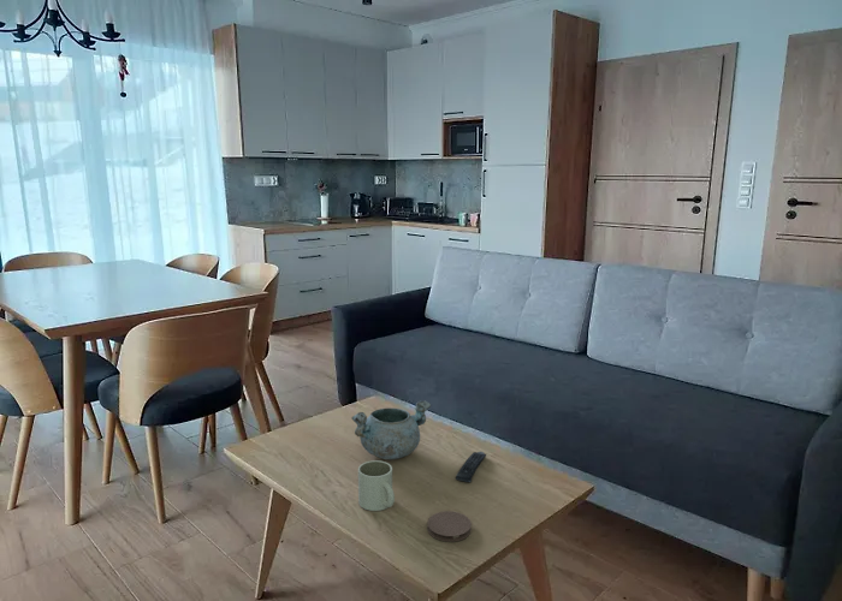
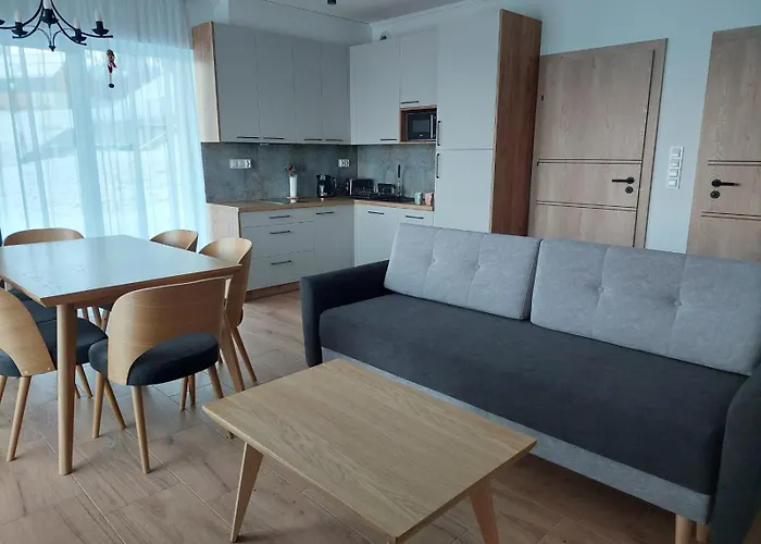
- remote control (472, 464)
- decorative bowl (391, 429)
- mug (379, 488)
- coaster (449, 525)
